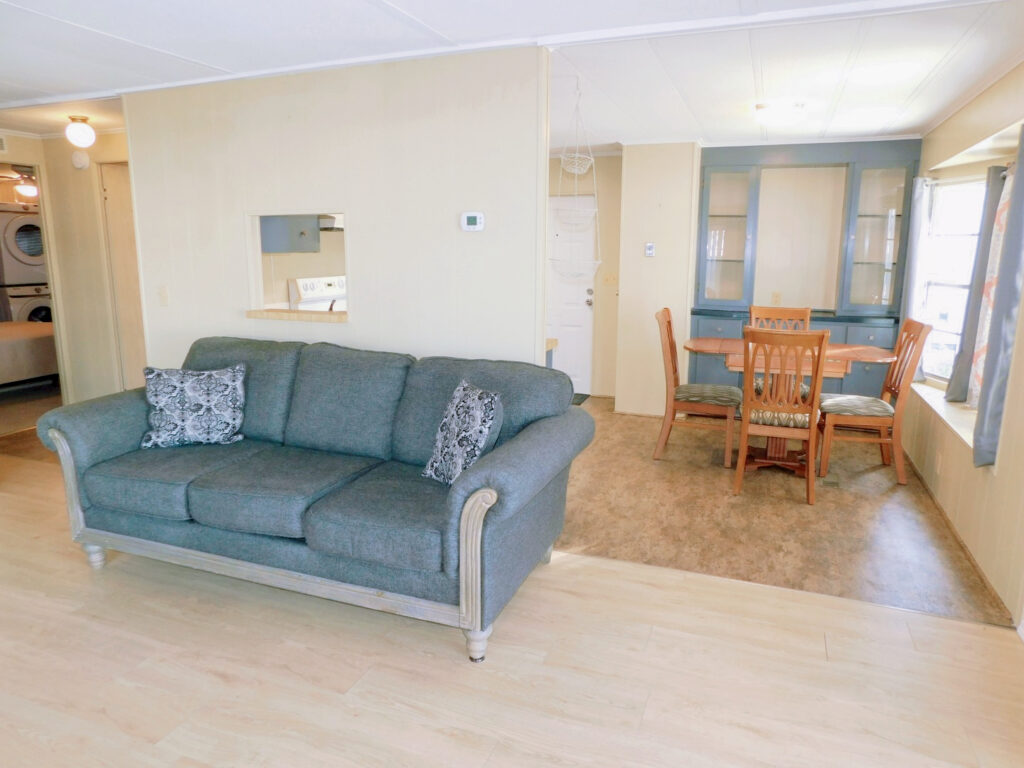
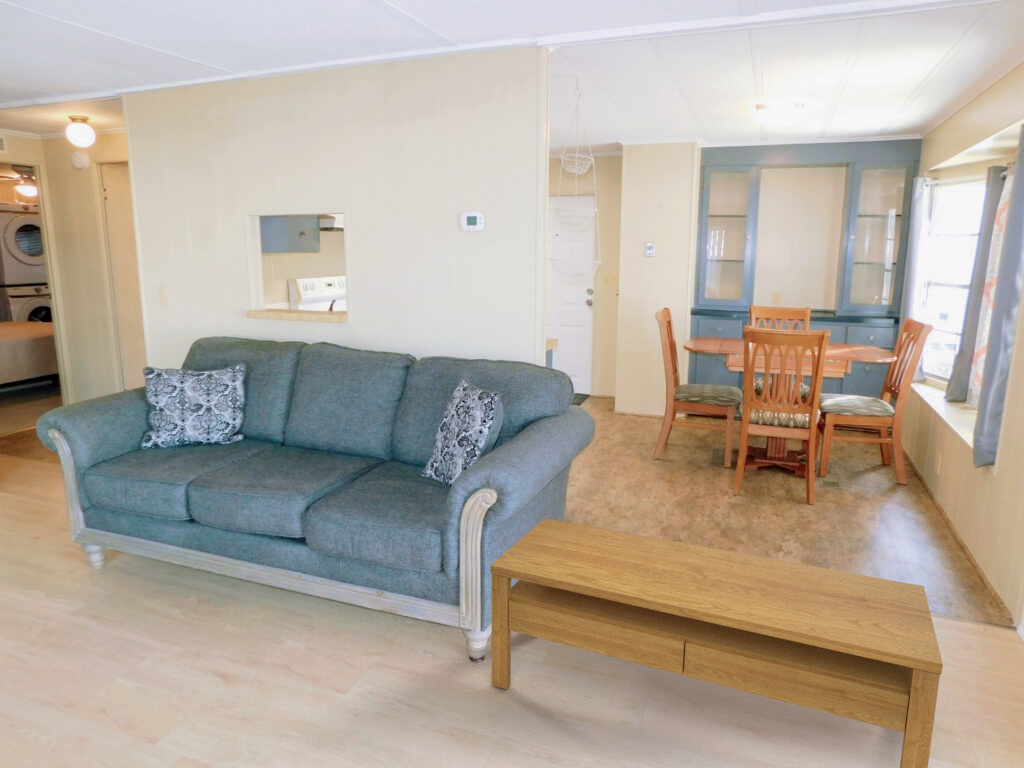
+ coffee table (697, 638)
